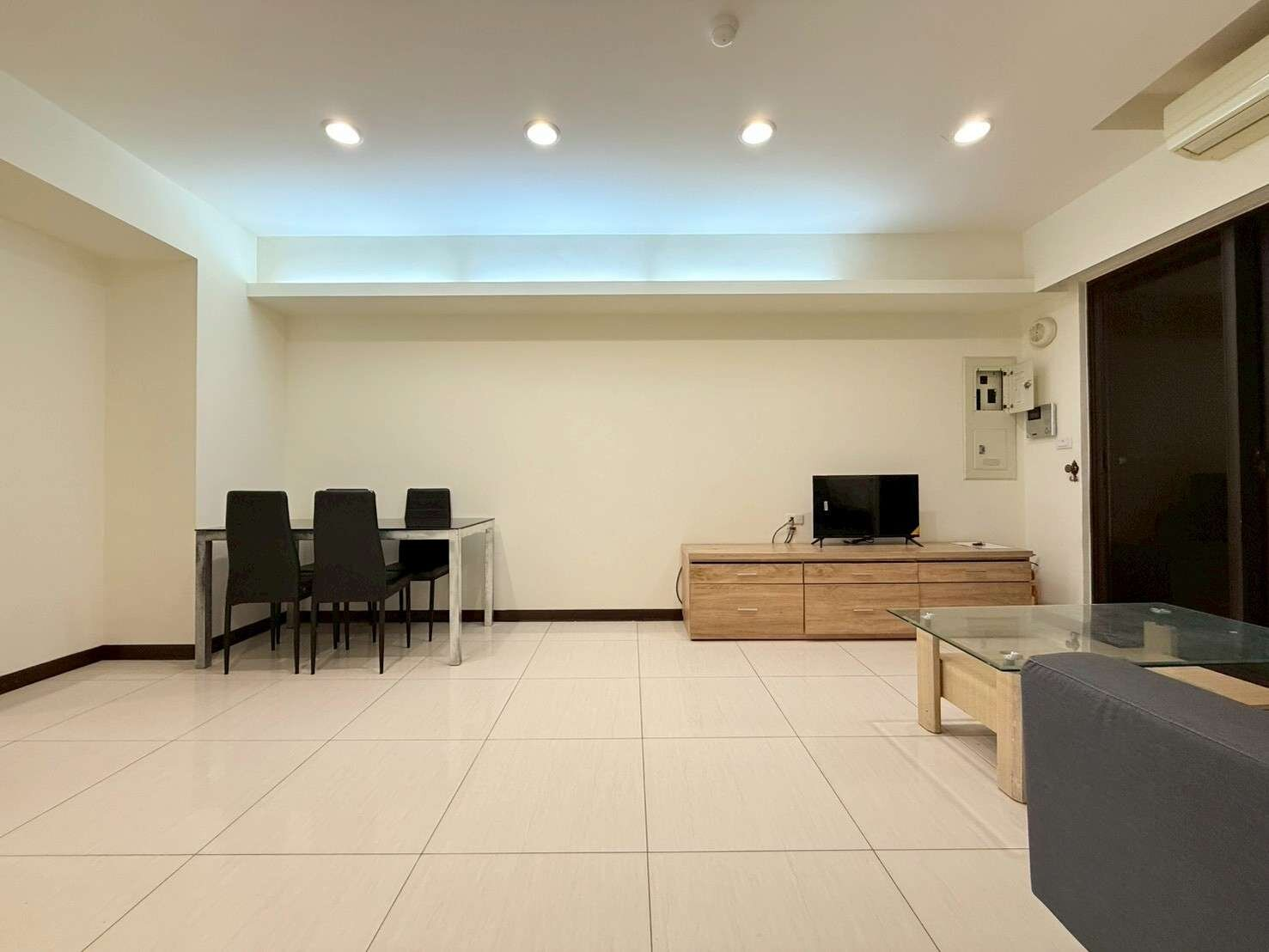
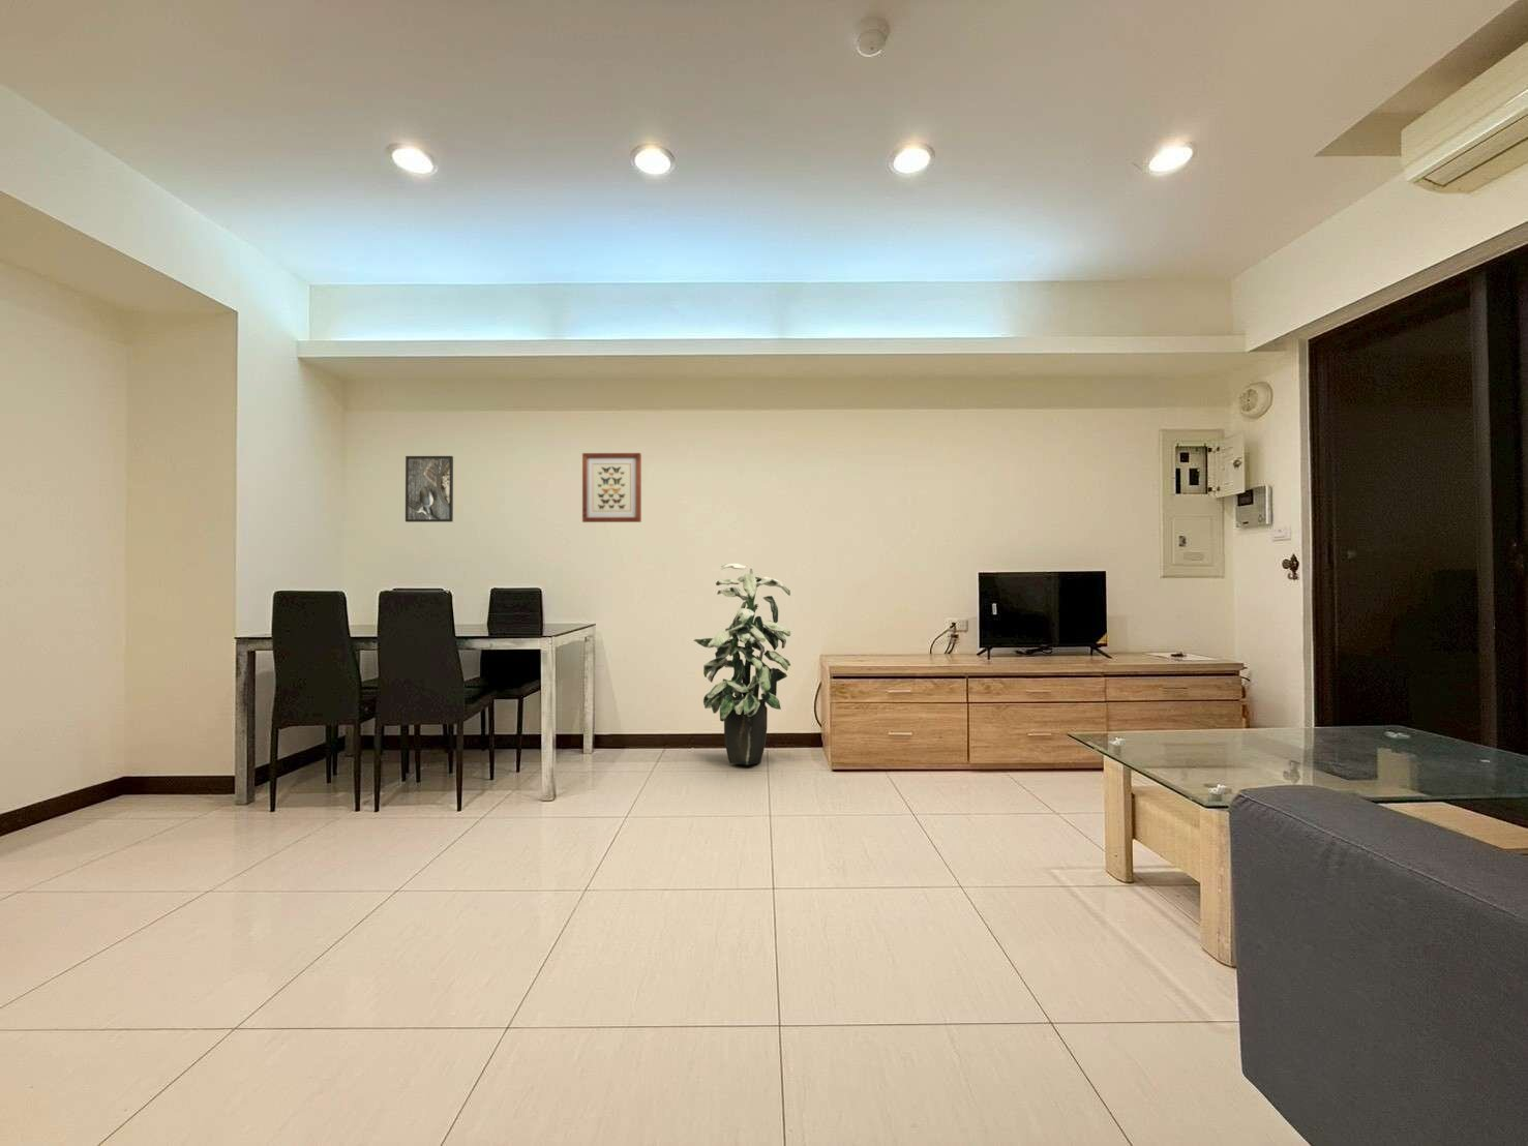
+ wall art (612, 488)
+ indoor plant (742, 662)
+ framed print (429, 489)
